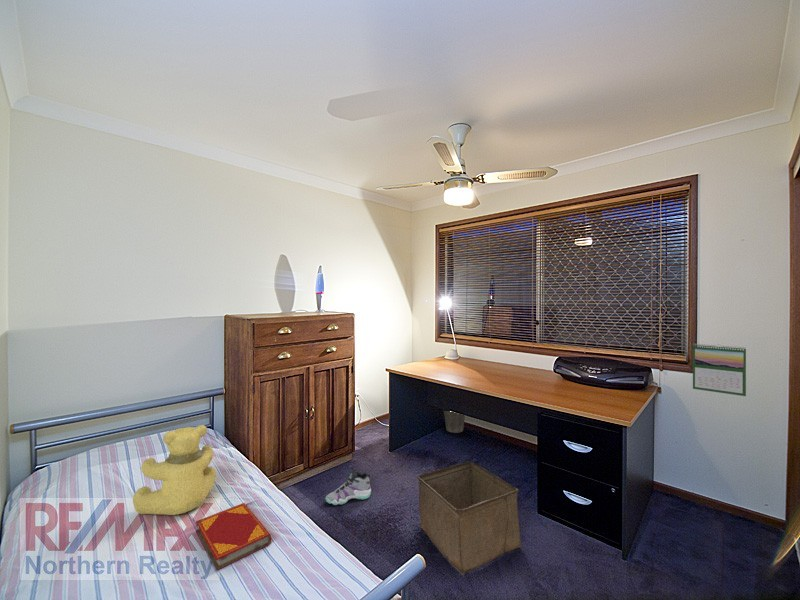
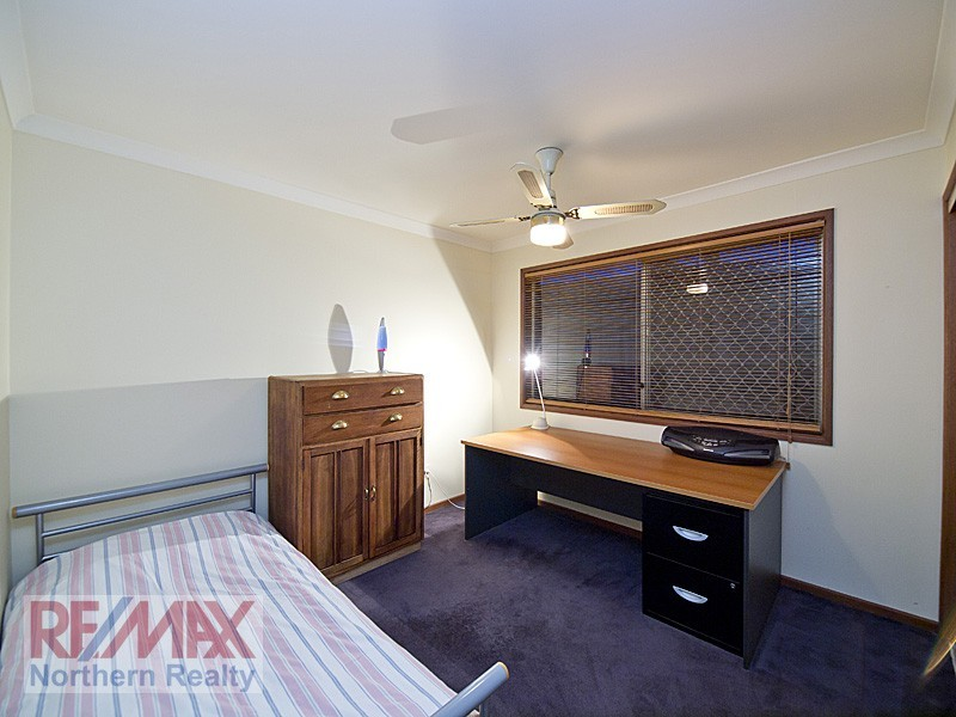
- storage bin (467, 509)
- waste basket (454, 415)
- calendar (718, 368)
- hardback book (232, 532)
- teddy bear (179, 467)
- sneaker (348, 482)
